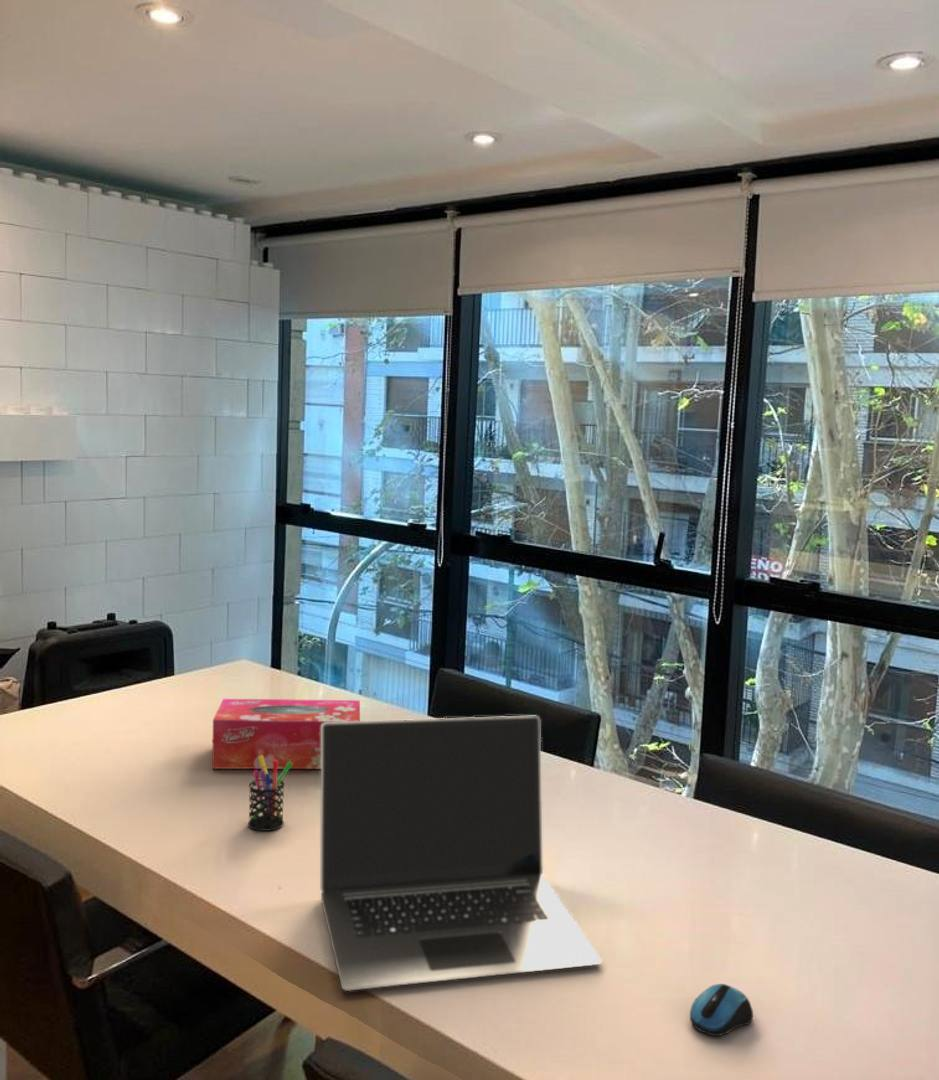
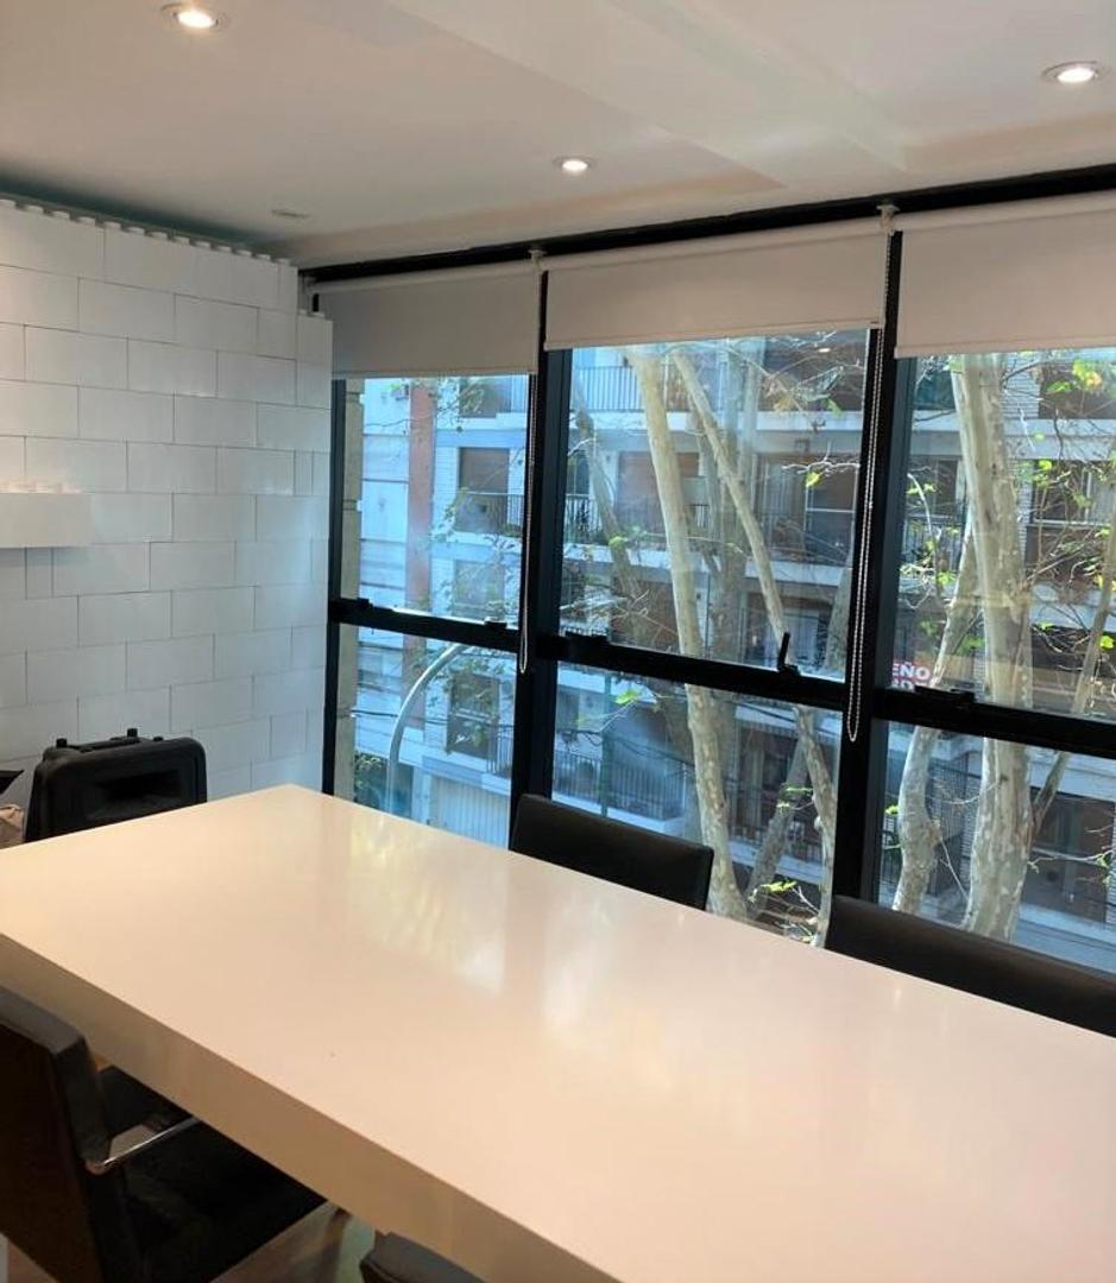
- computer mouse (722, 1004)
- laptop (453, 836)
- pen holder (271, 789)
- tissue box (289, 733)
